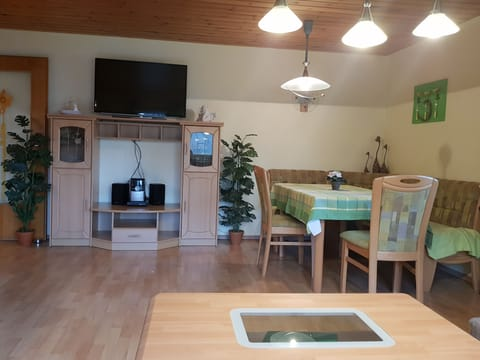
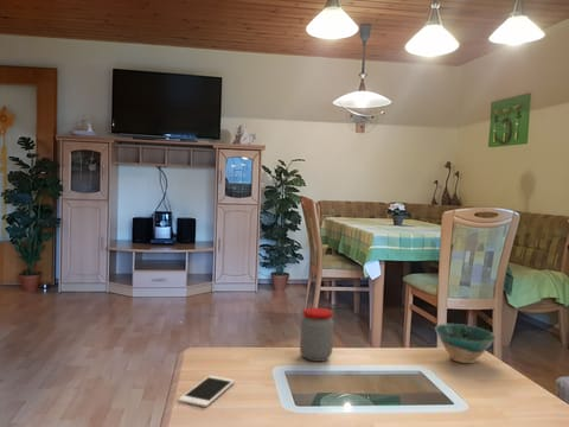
+ cell phone (207, 389)
+ jar (317, 333)
+ bowl (463, 345)
